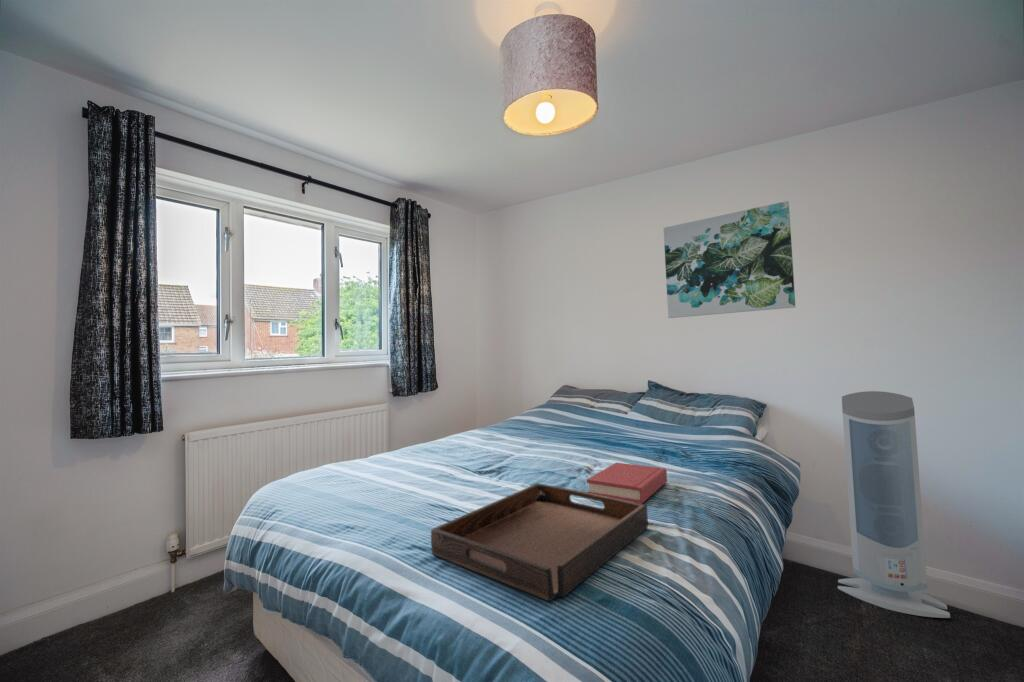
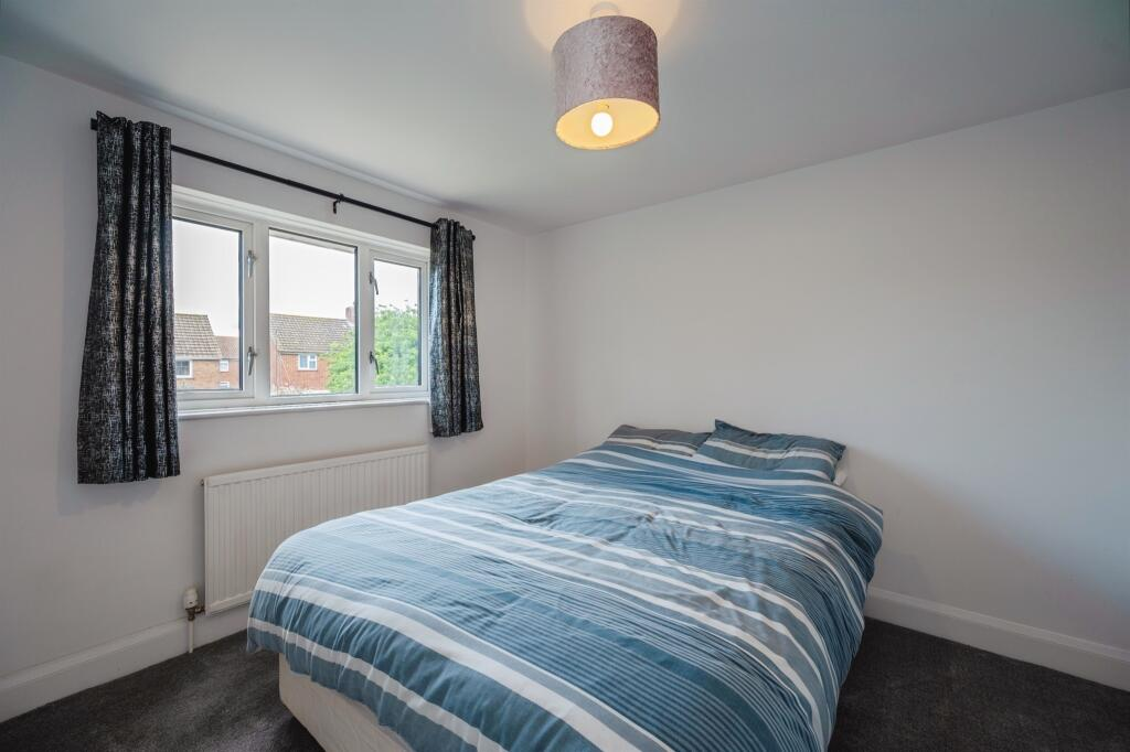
- wall art (724, 264)
- hardback book (628, 481)
- air purifier (882, 494)
- serving tray (544, 527)
